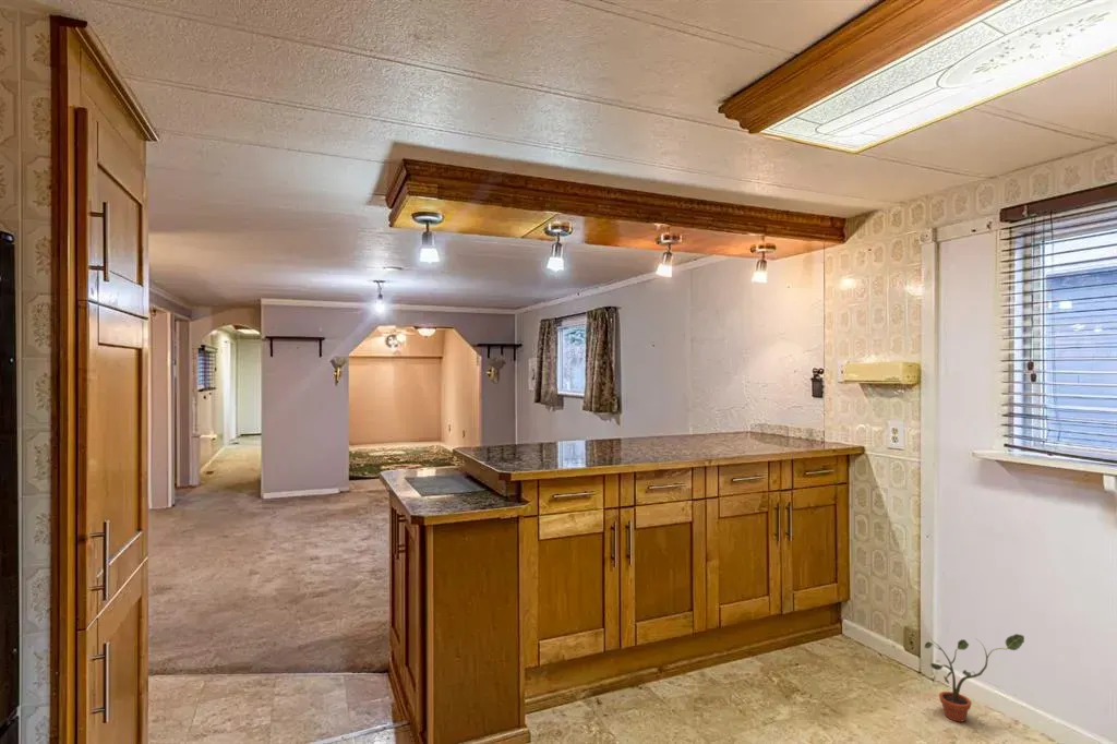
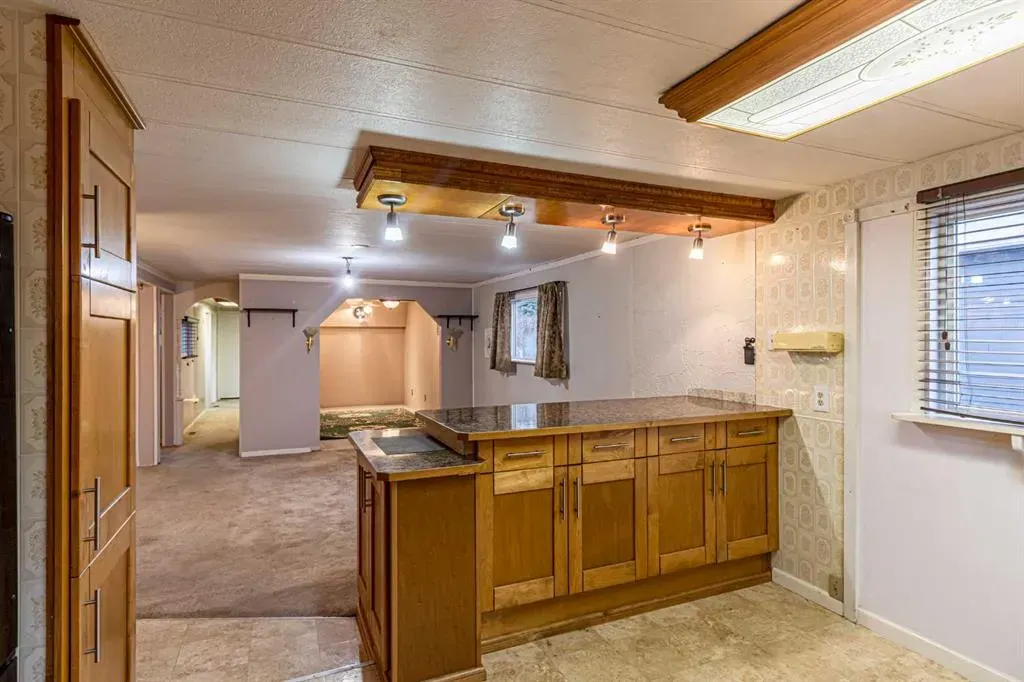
- potted plant (965, 674)
